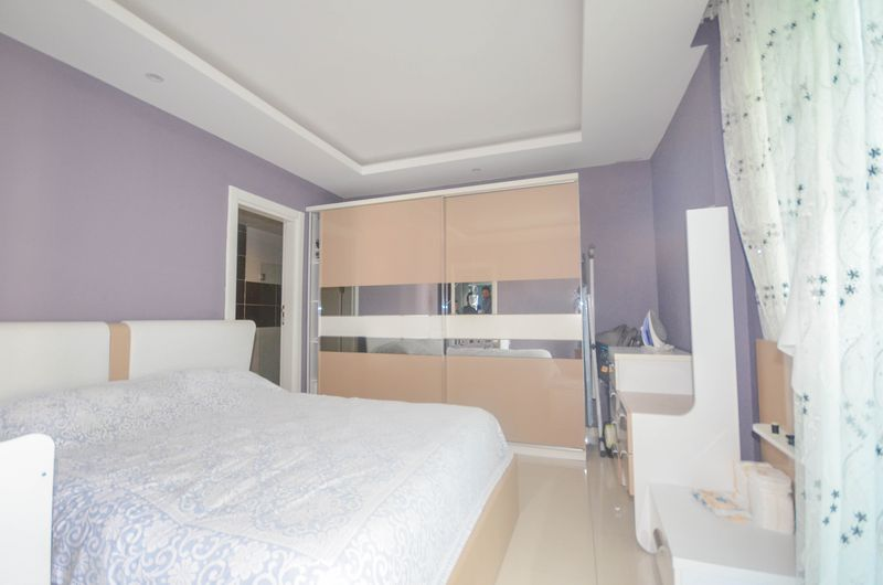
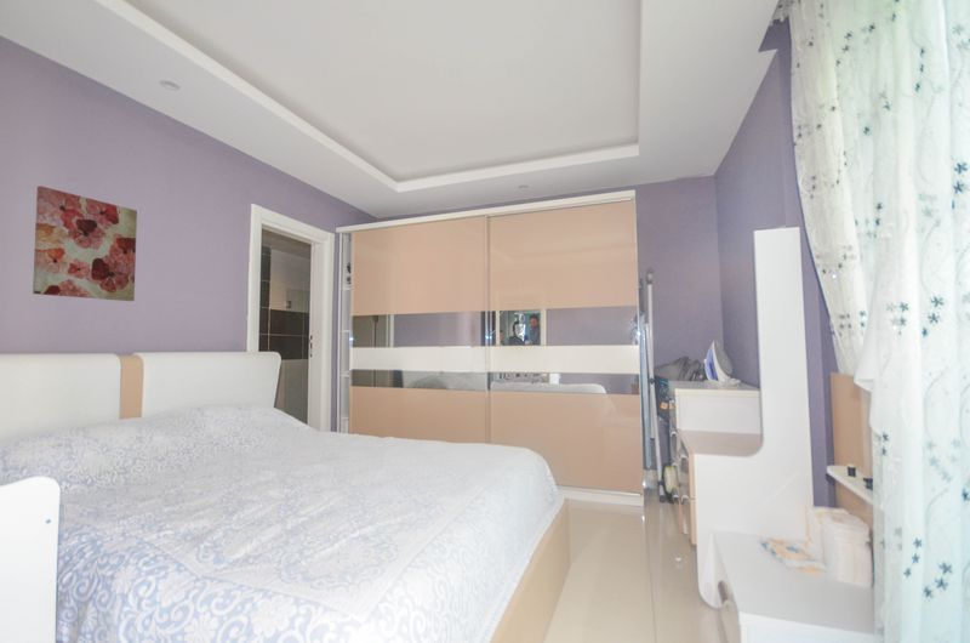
+ wall art (89, 247)
